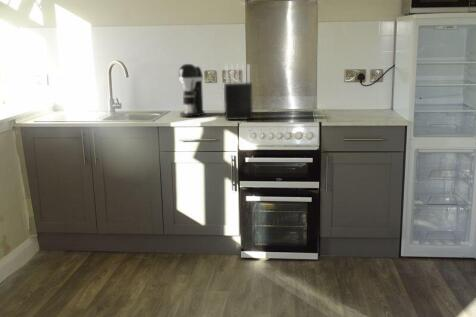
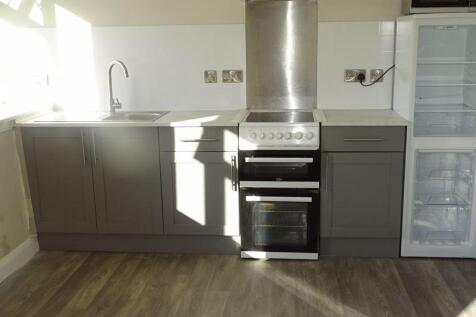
- coffee maker (191, 89)
- knife block (237, 91)
